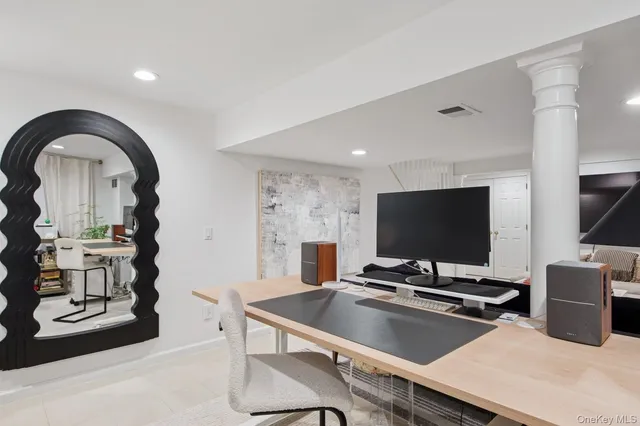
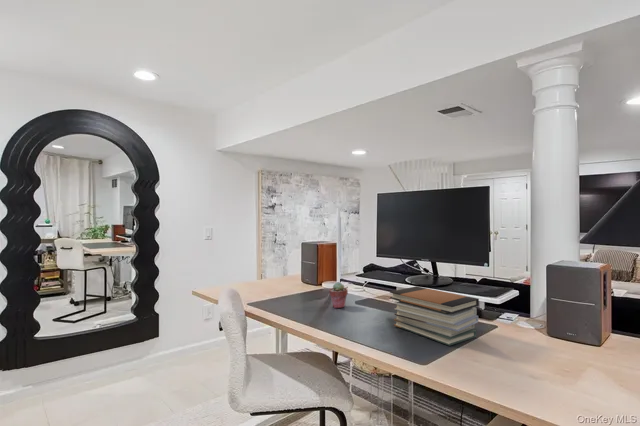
+ book stack (433, 313)
+ potted succulent (338, 294)
